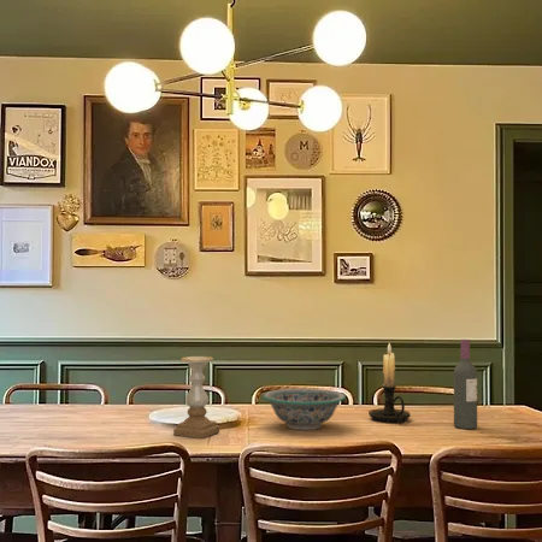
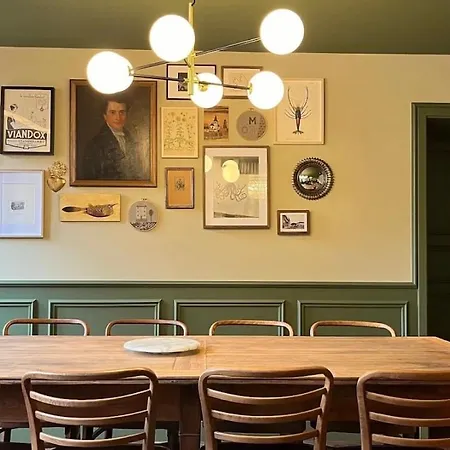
- wine bottle (465, 383)
- decorative bowl (304, 410)
- candle holder (196, 395)
- candle holder (391, 381)
